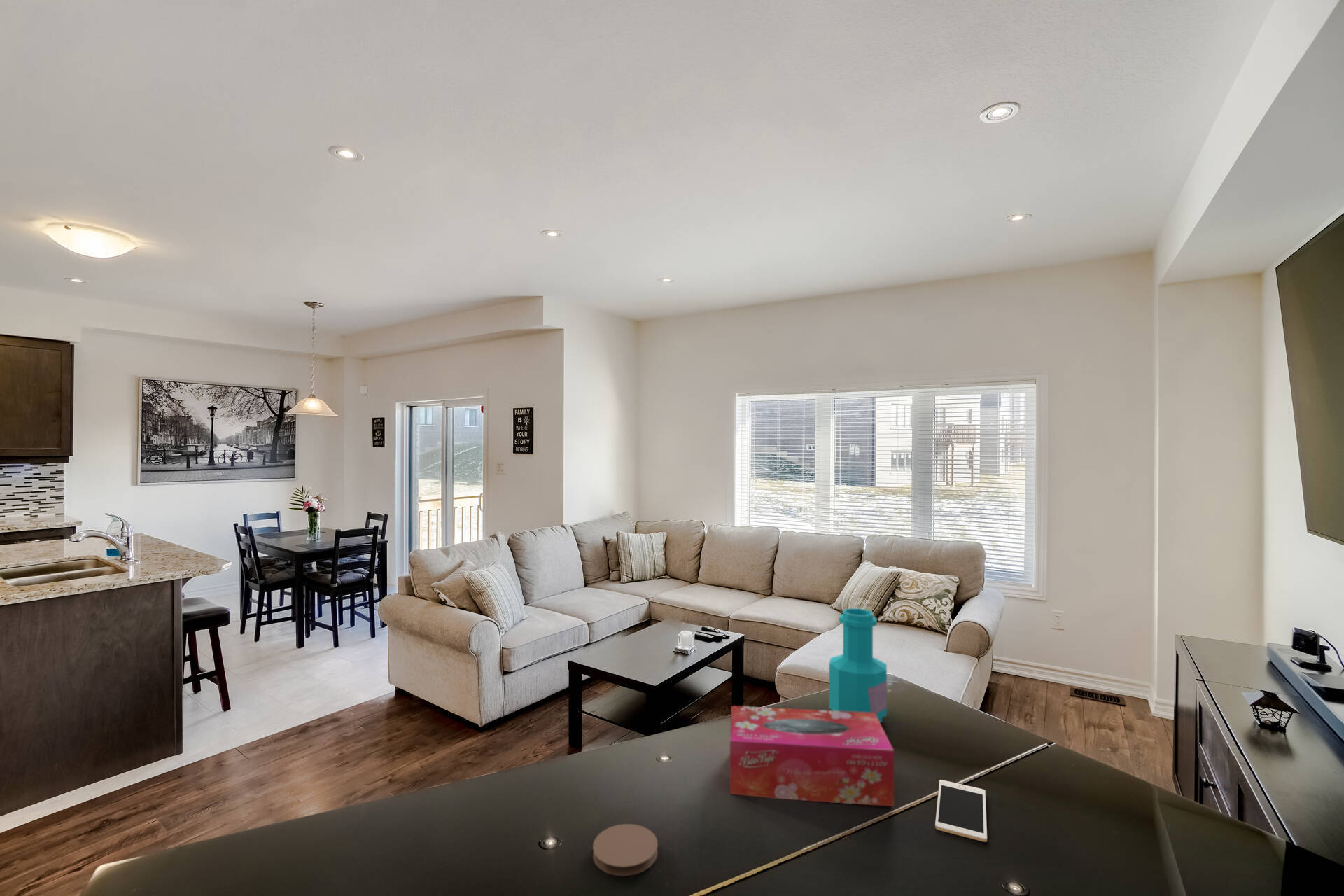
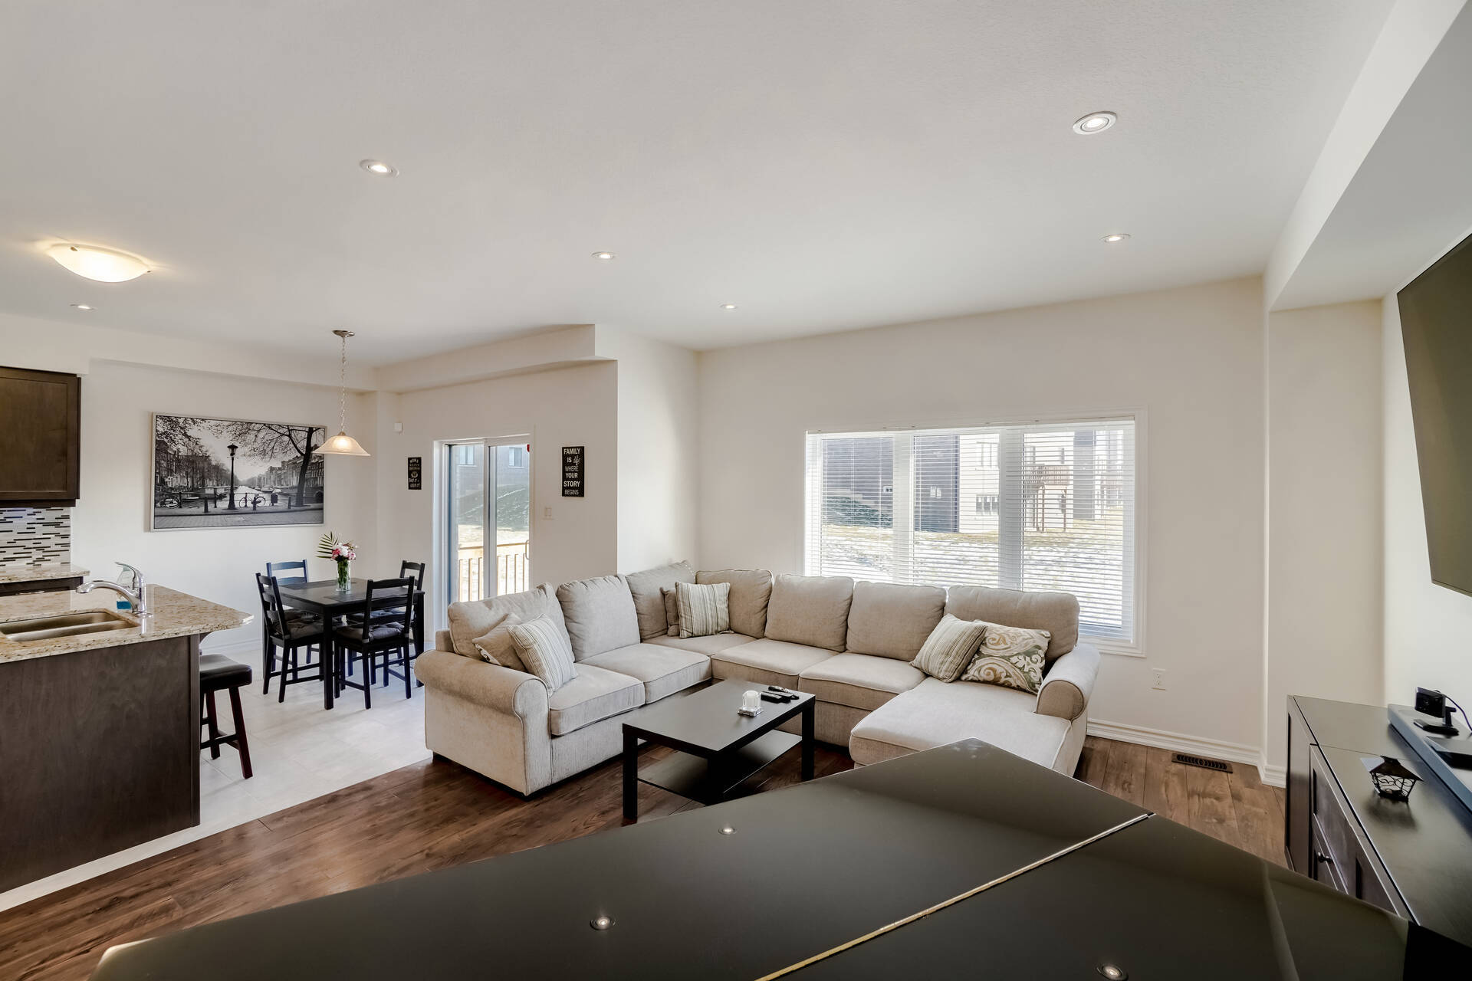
- tissue box (806, 752)
- coaster (625, 848)
- cell phone (961, 808)
- bottle (858, 664)
